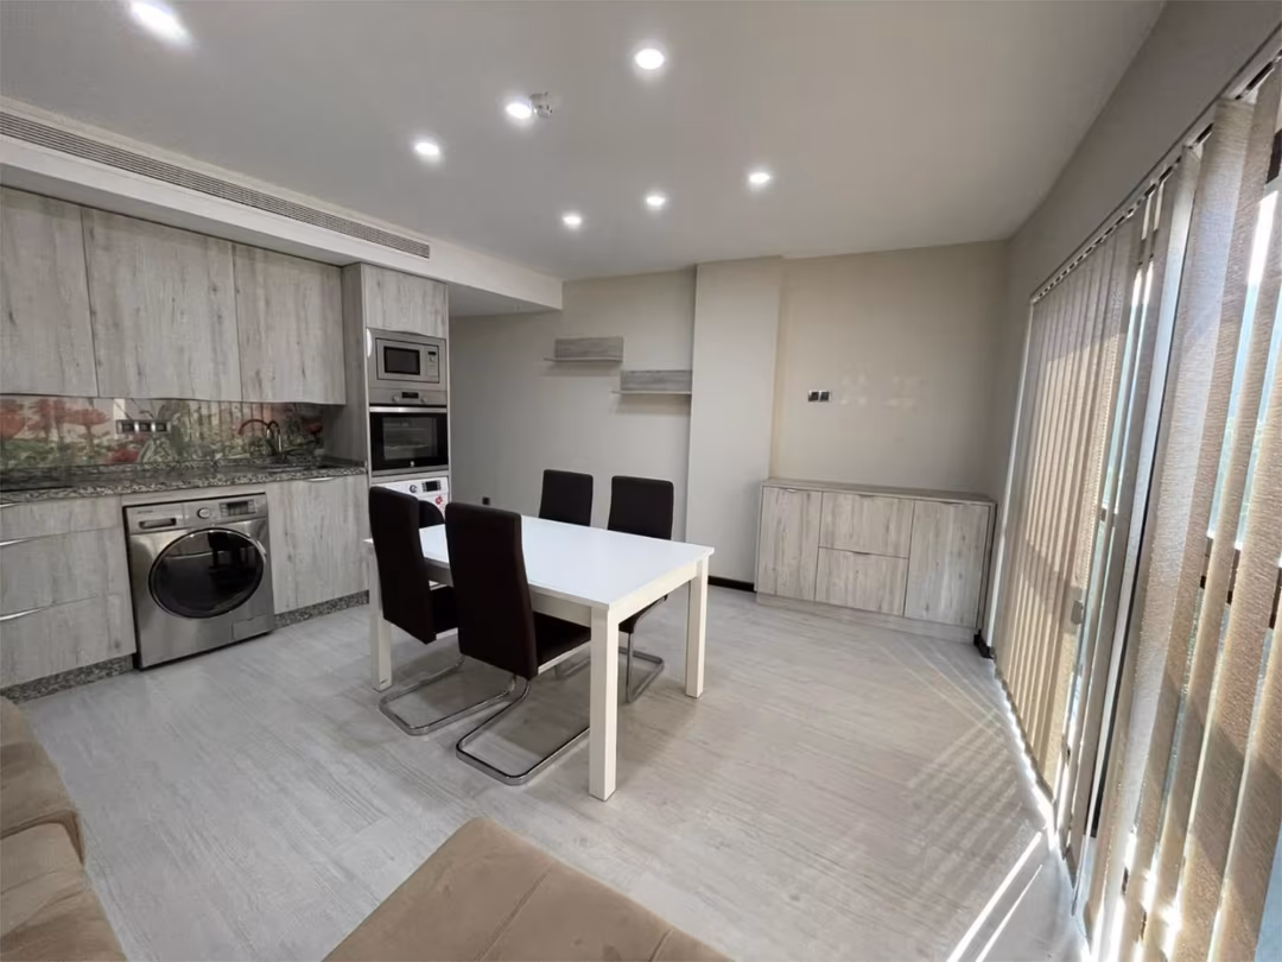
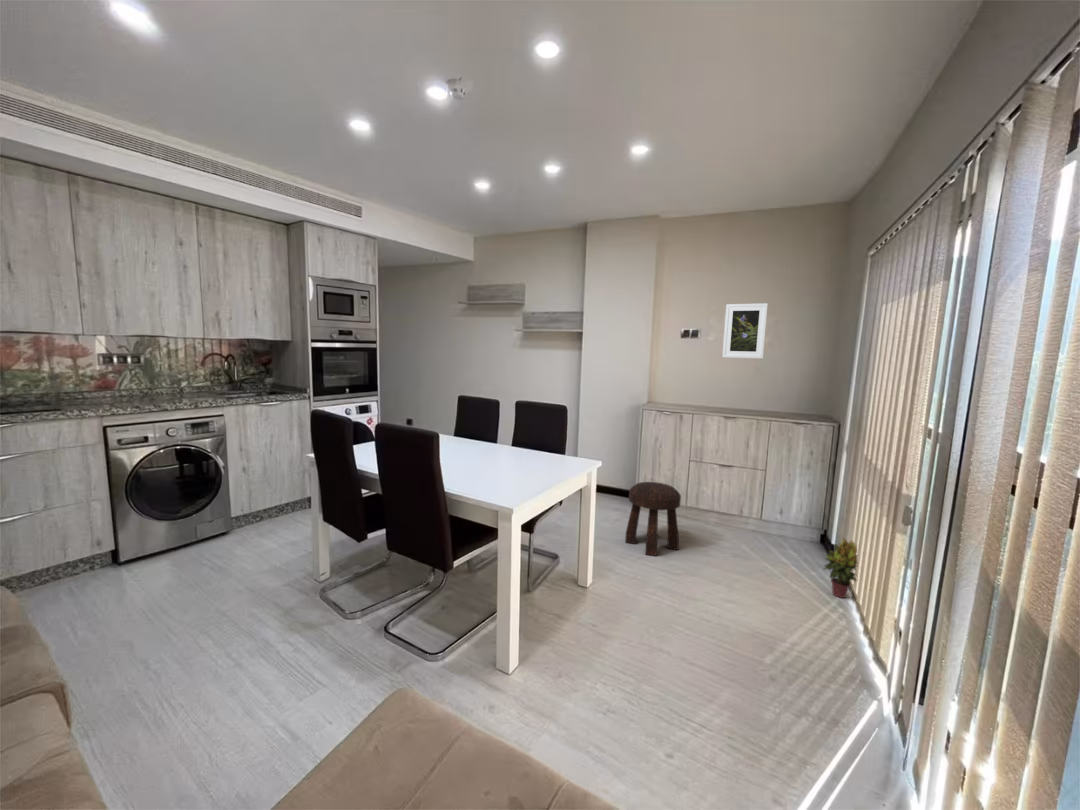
+ stool (653, 515)
+ potted plant (842, 568)
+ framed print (744, 331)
